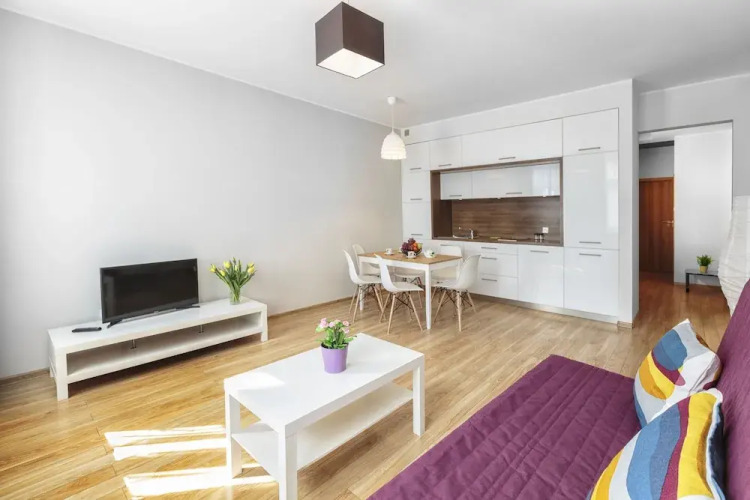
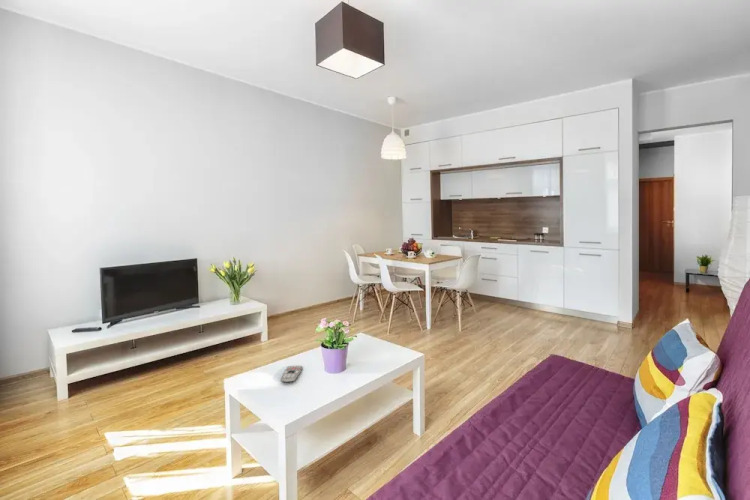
+ remote control (291, 373)
